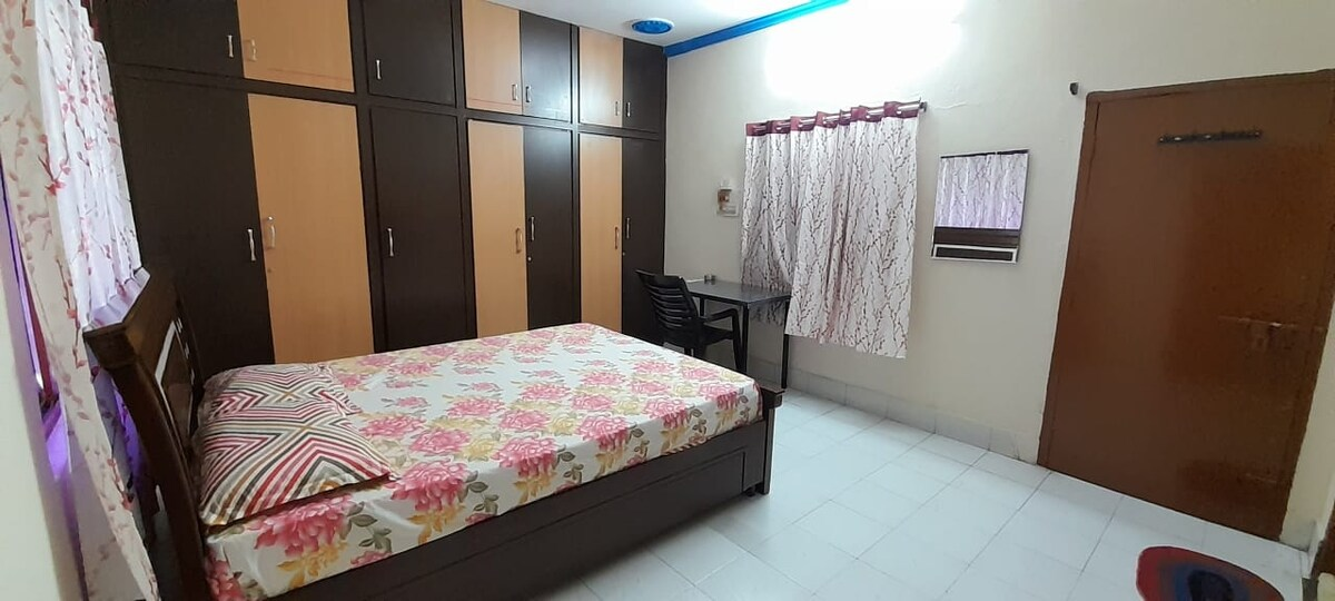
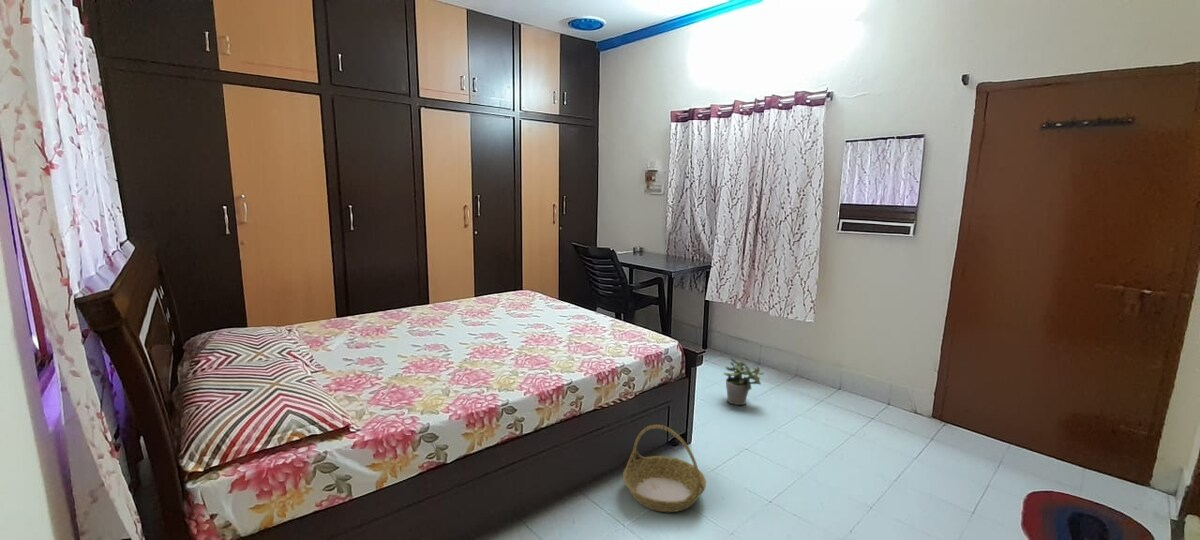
+ potted plant (742, 381)
+ basket (664, 460)
